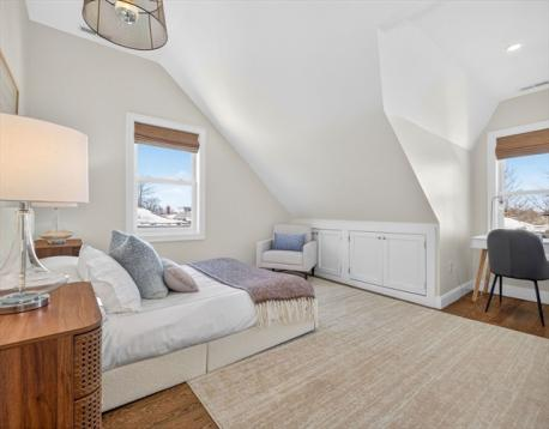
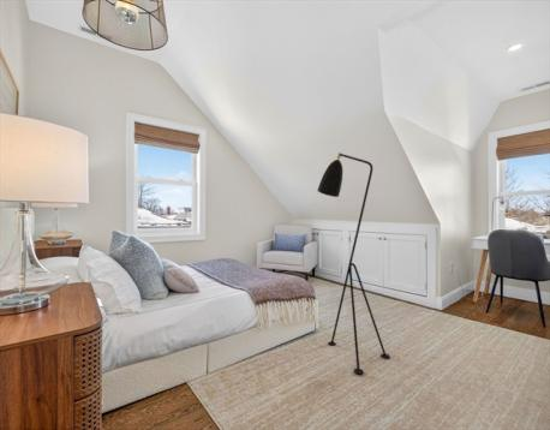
+ floor lamp (351, 253)
